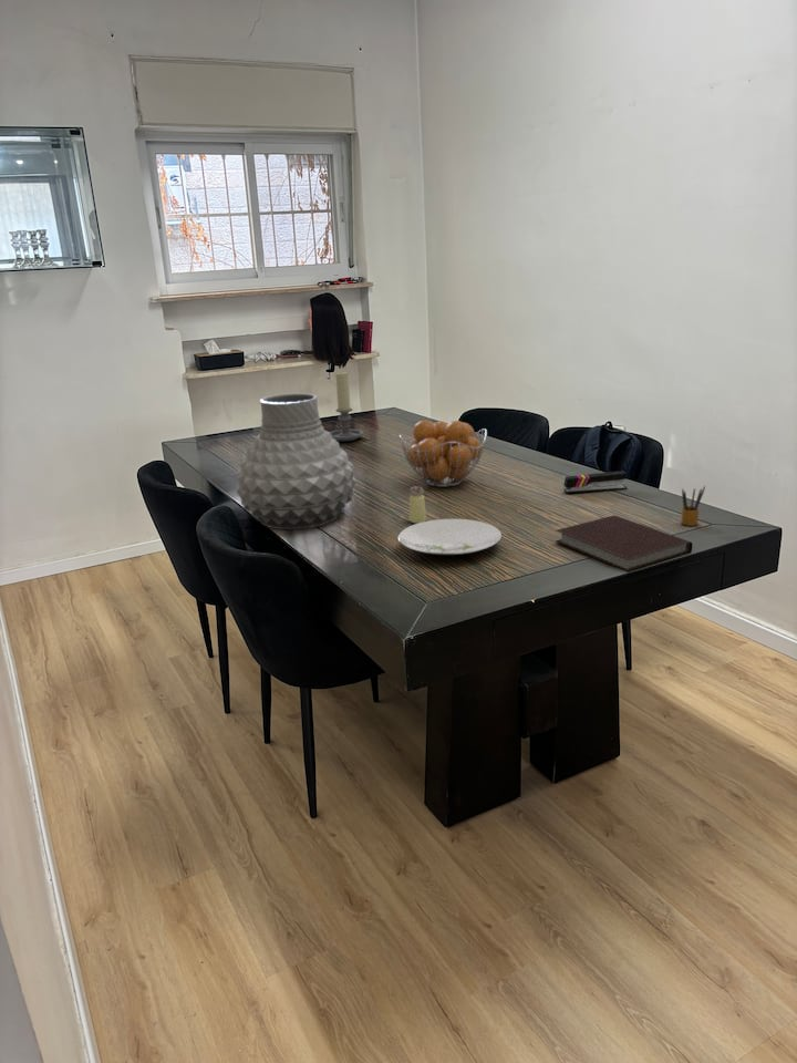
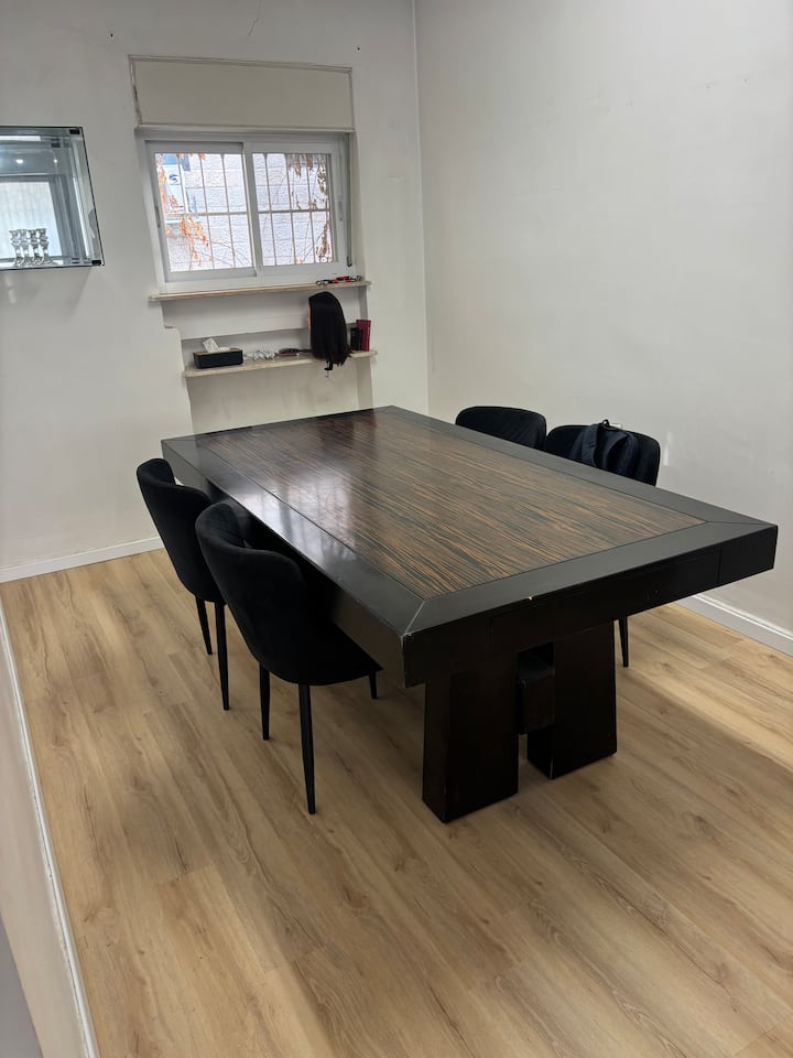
- saltshaker (416, 504)
- fruit basket (443, 451)
- candle holder (342, 404)
- vase (293, 458)
- notebook (621, 540)
- stapler (594, 482)
- pencil box (691, 505)
- plate (449, 541)
